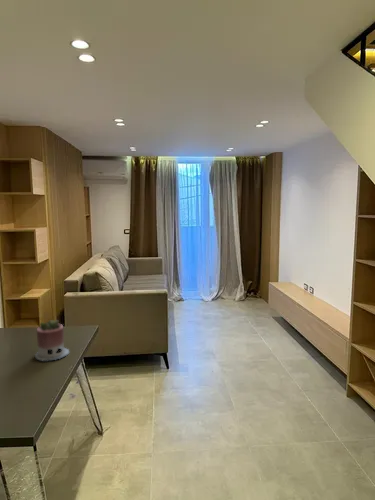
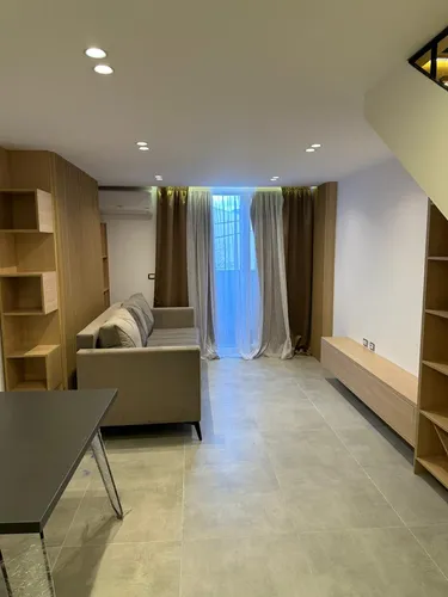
- succulent planter (51, 337)
